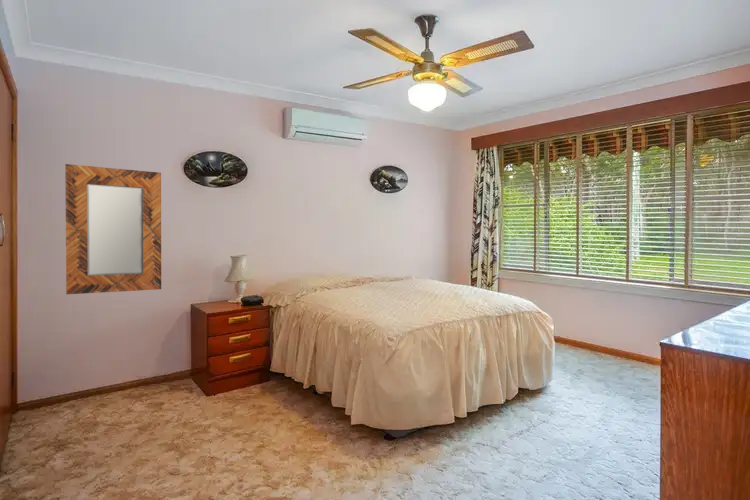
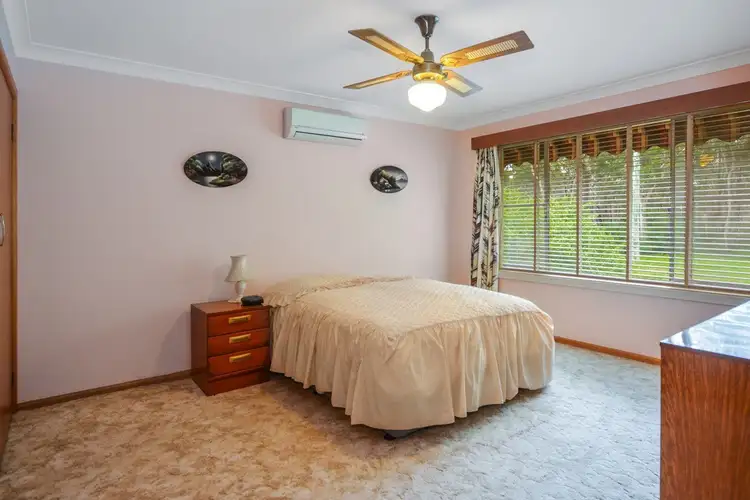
- home mirror (115, 230)
